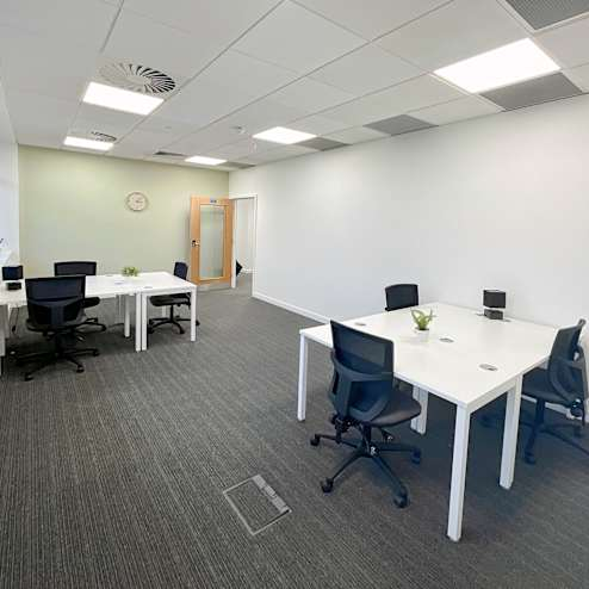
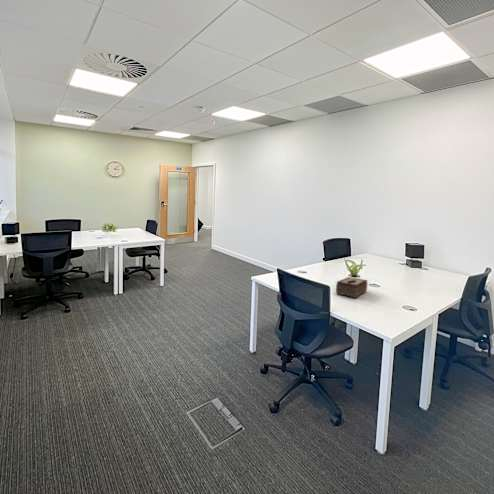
+ tissue box (352, 286)
